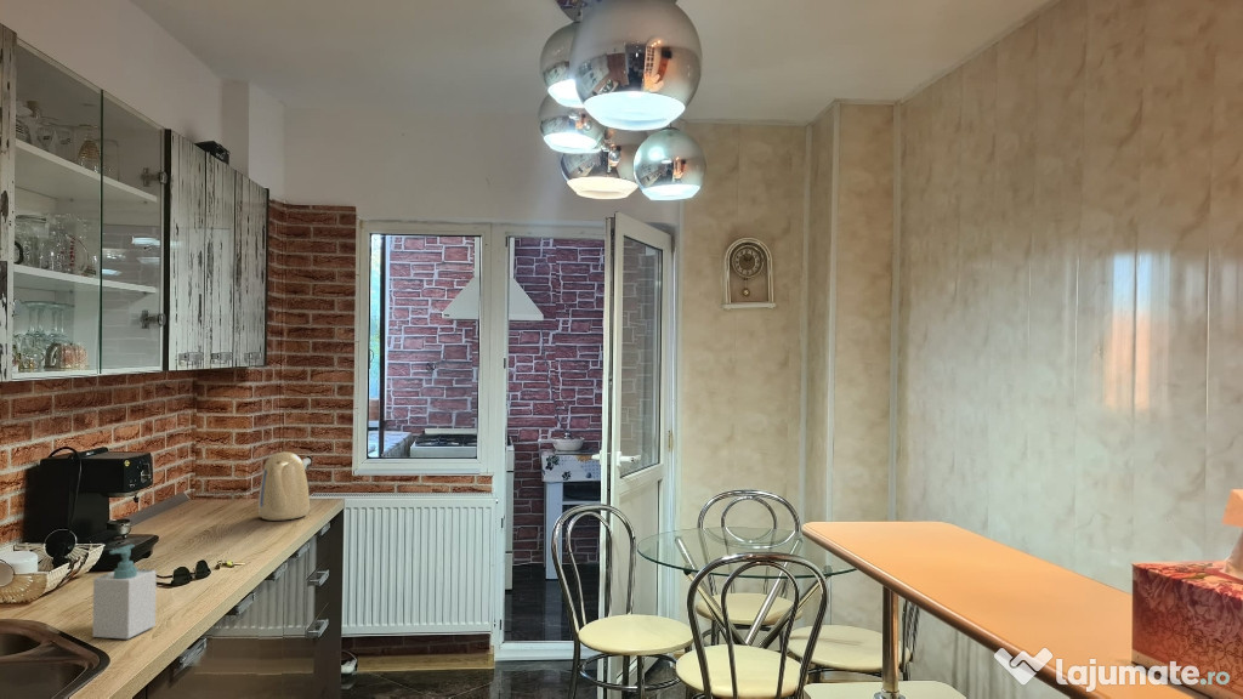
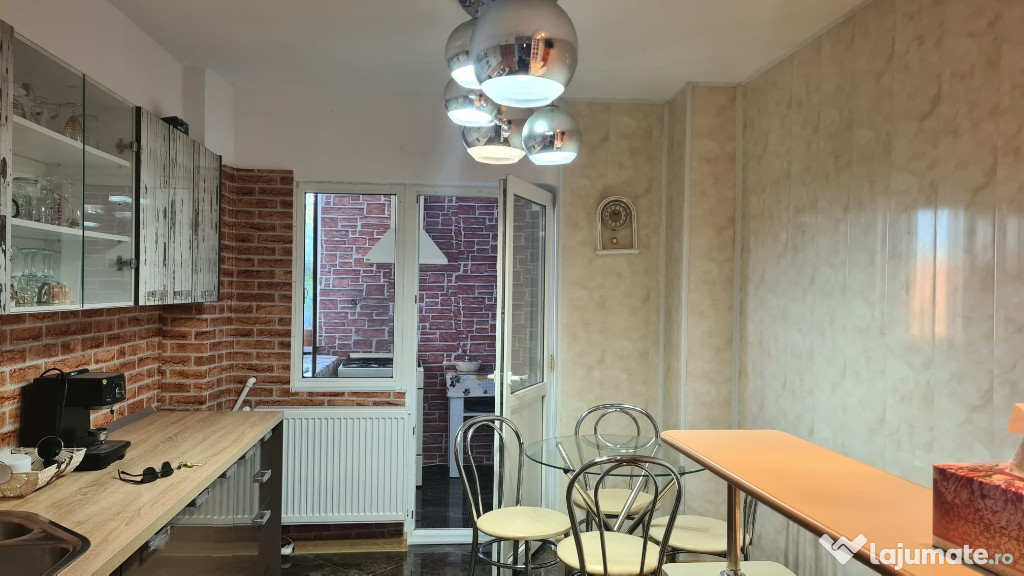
- soap bottle (124, 589)
- kettle (283, 484)
